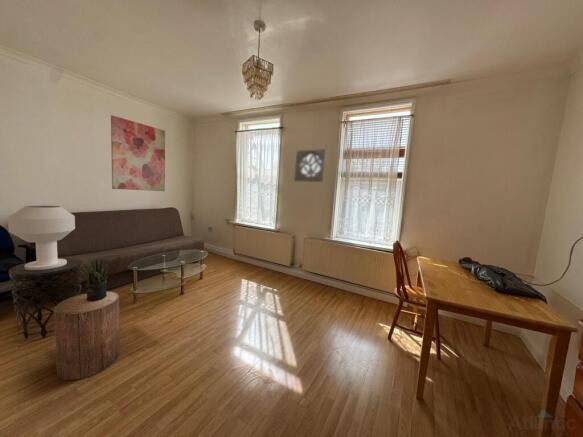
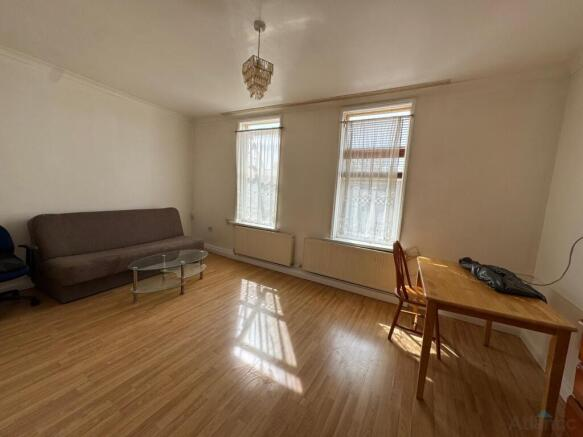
- table lamp (44, 236)
- stool (89, 331)
- side table (49, 296)
- potted plant (95, 278)
- wall art (140, 157)
- wall ornament (309, 165)
